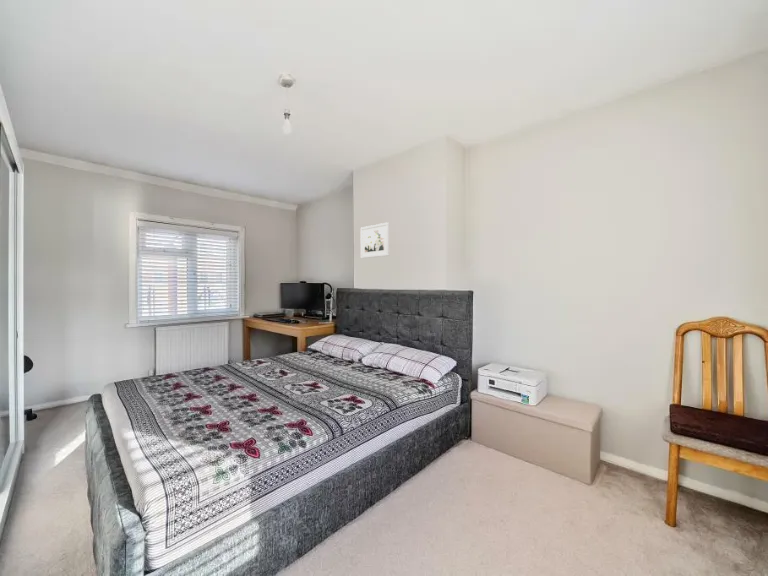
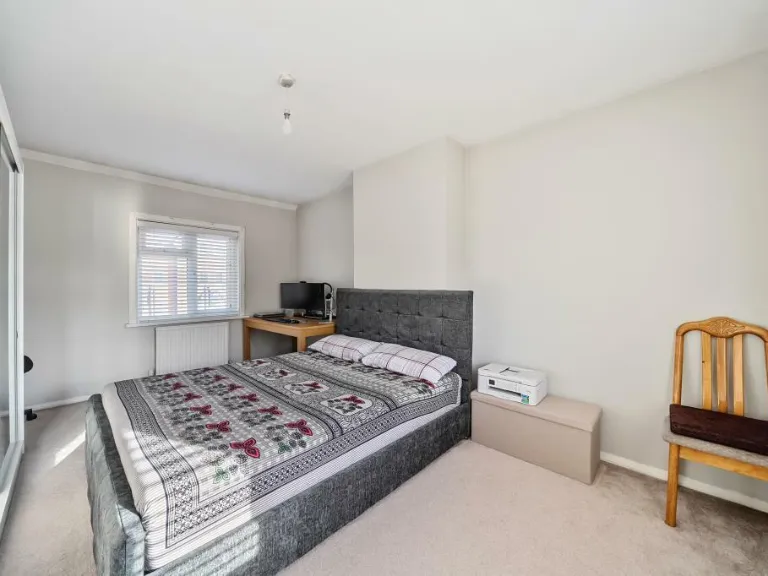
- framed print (374, 241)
